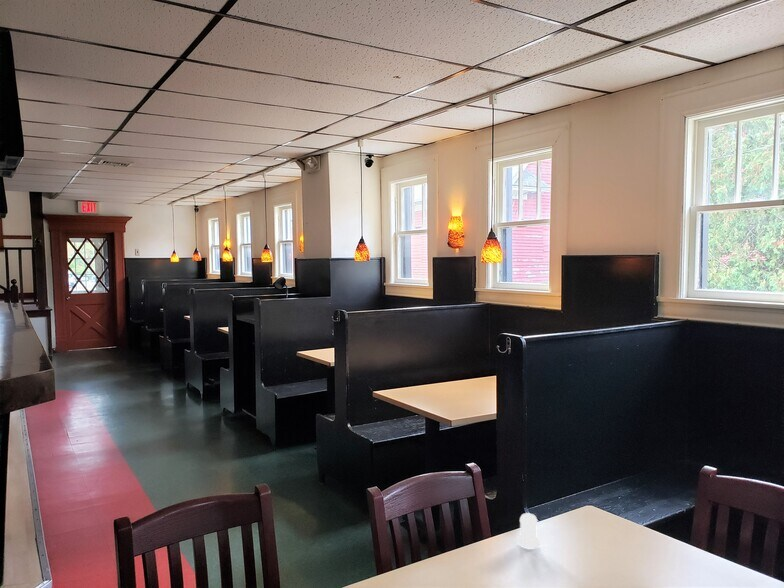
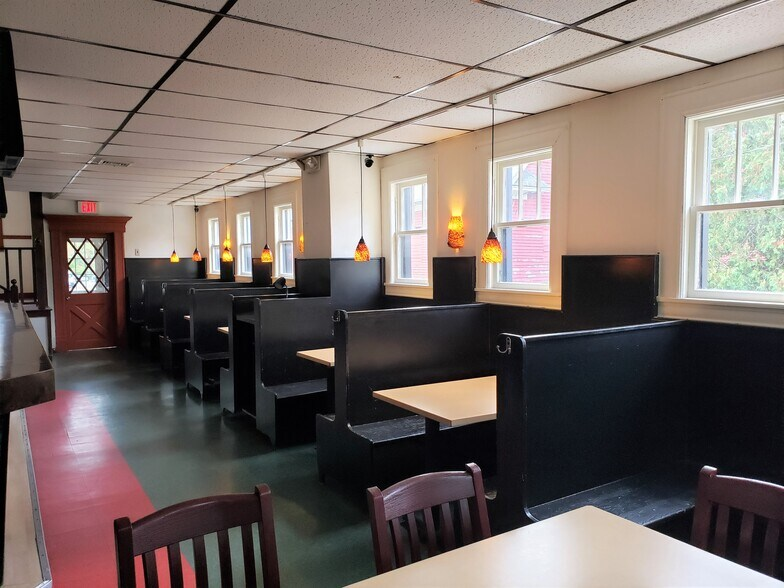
- salt shaker (528, 528)
